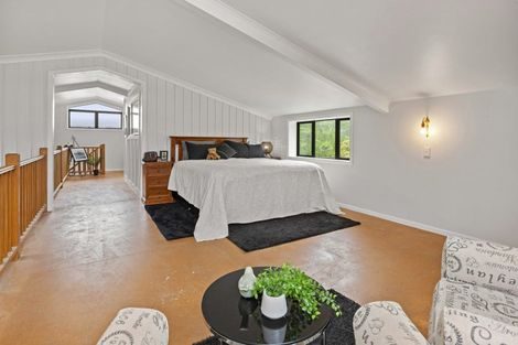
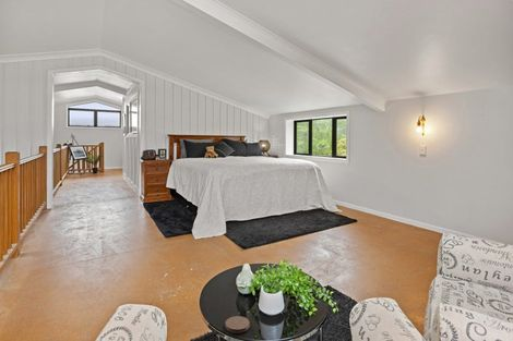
+ coaster (237, 324)
